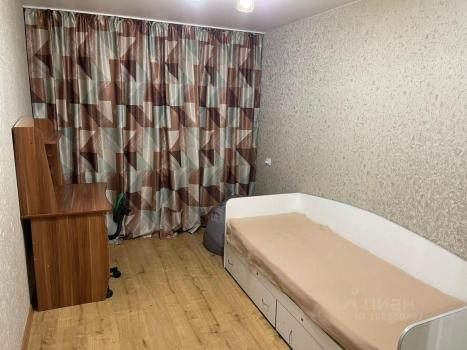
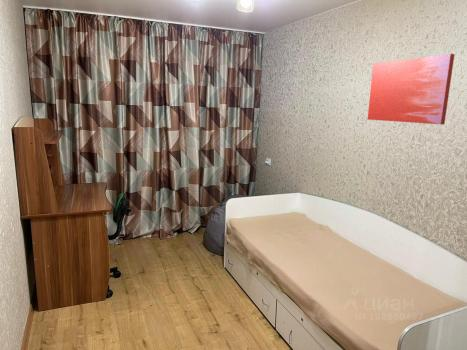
+ wall art (405, 91)
